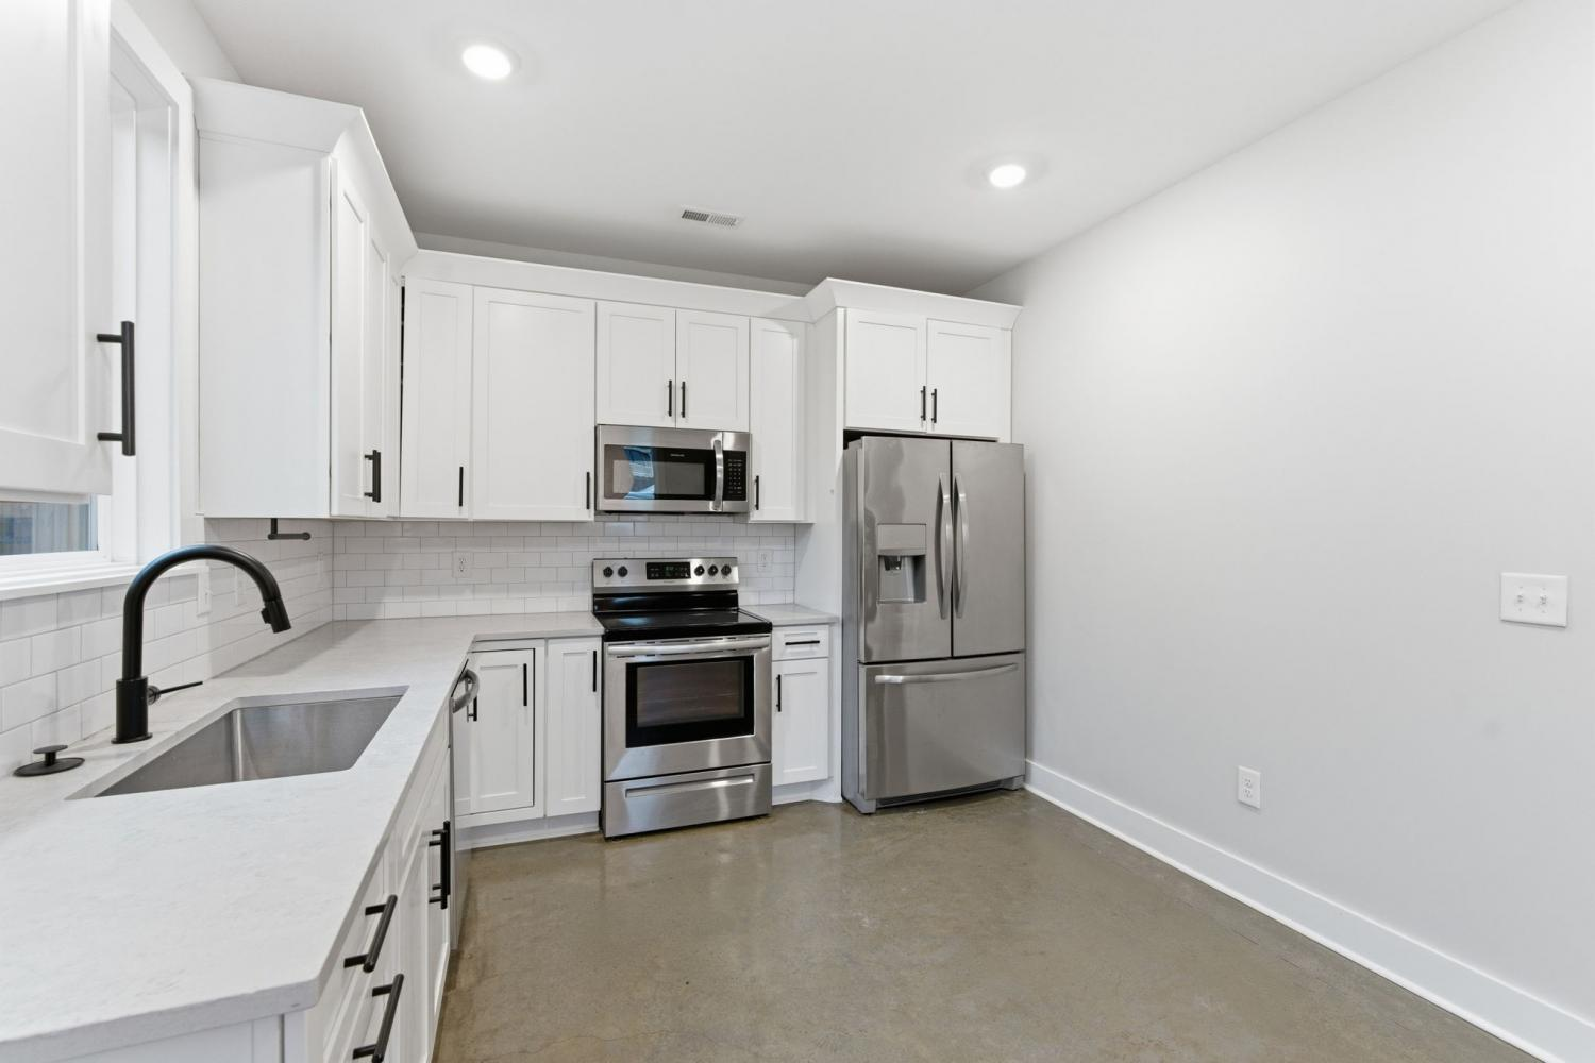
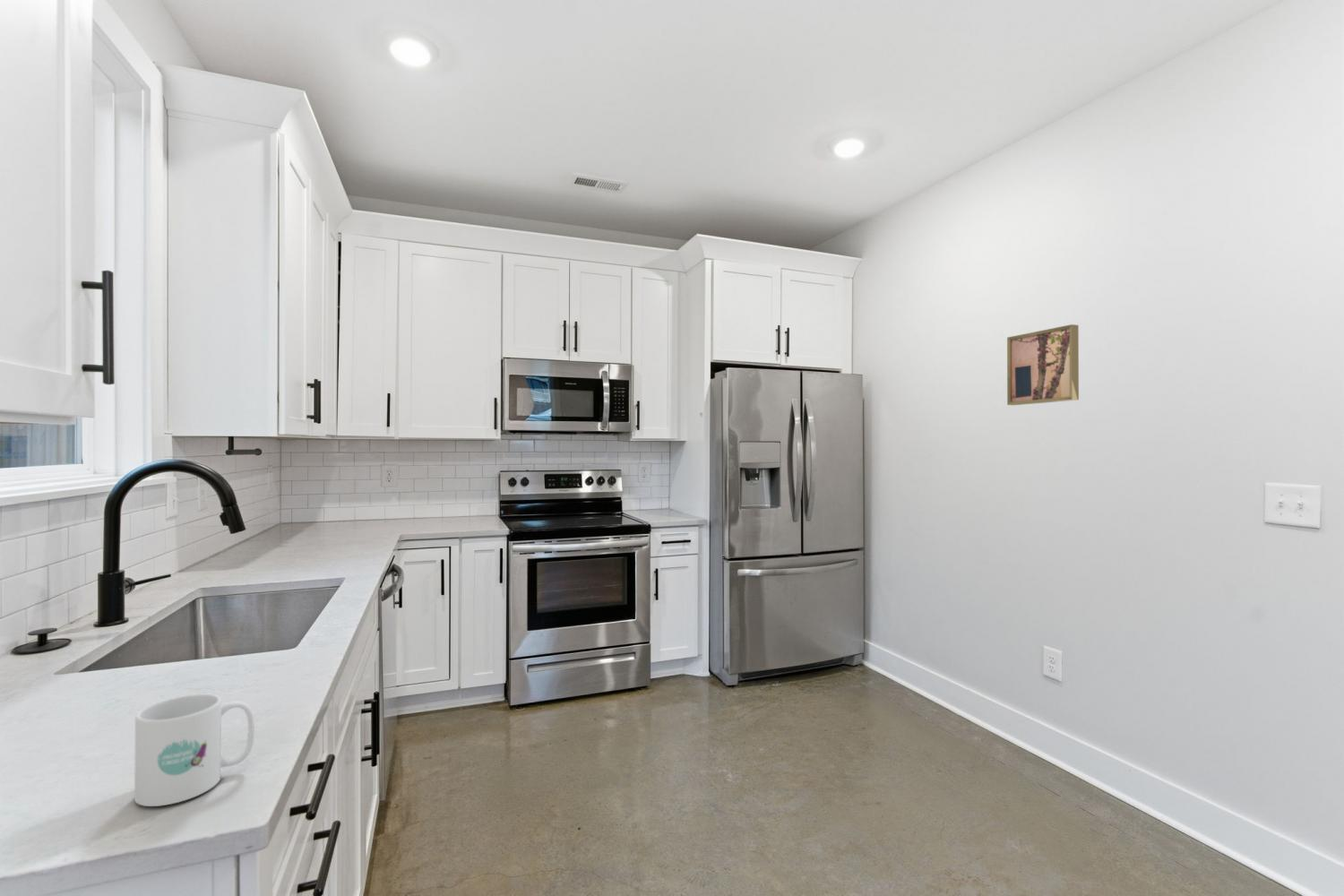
+ wall art (1040, 366)
+ mug (197, 742)
